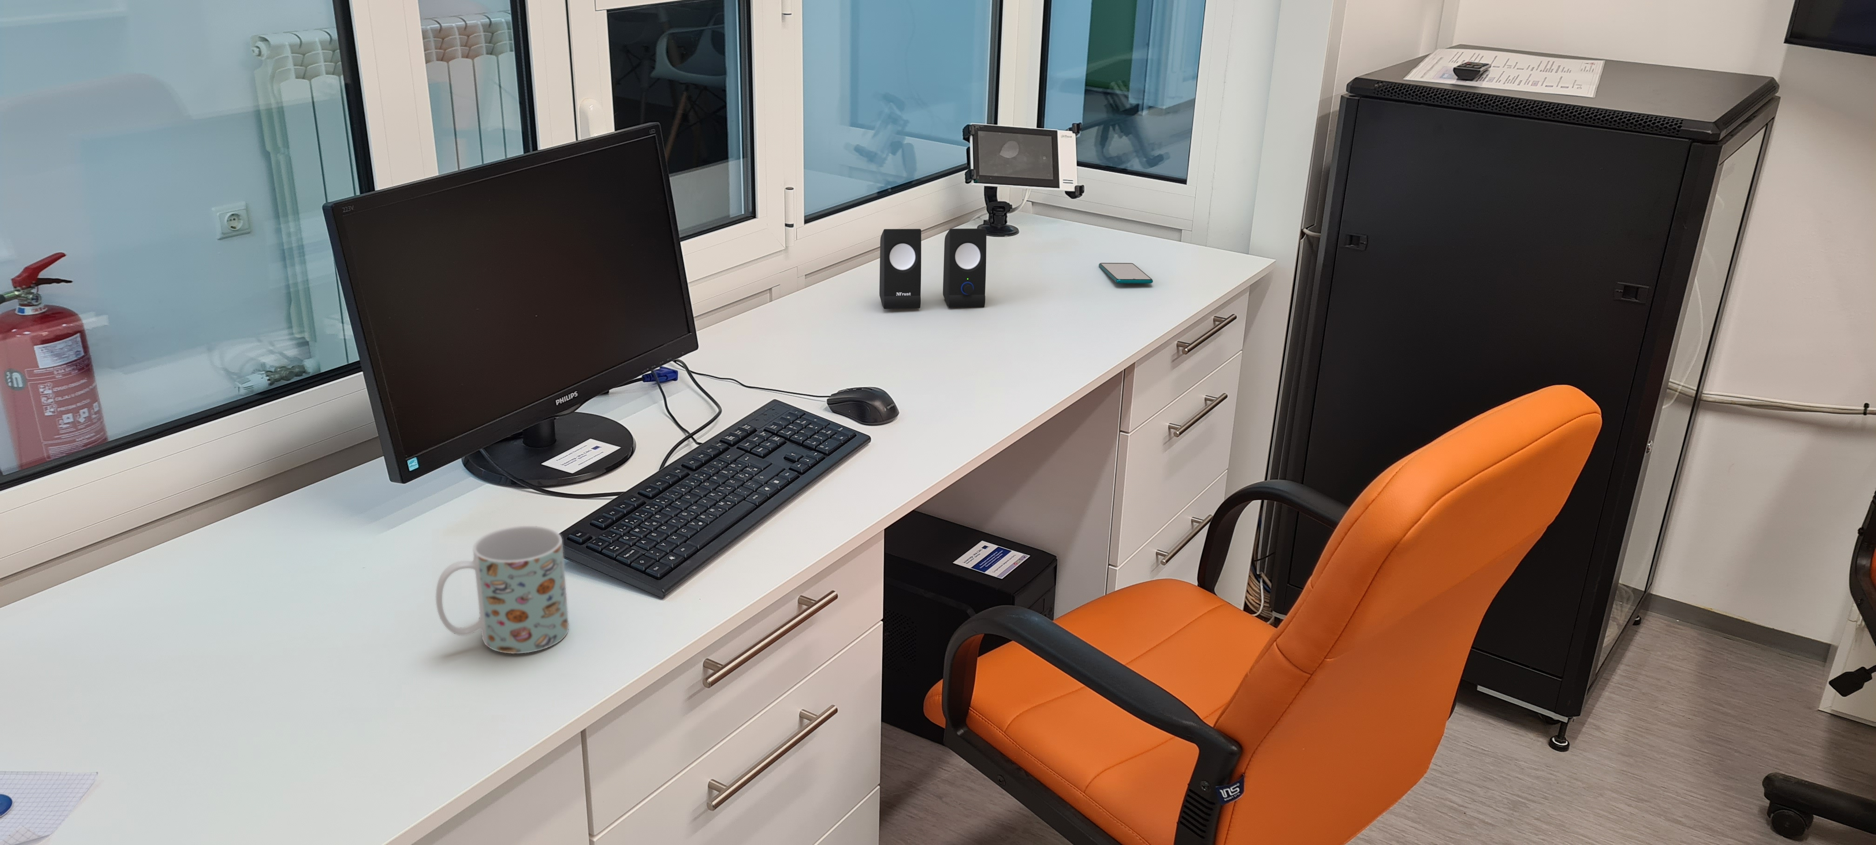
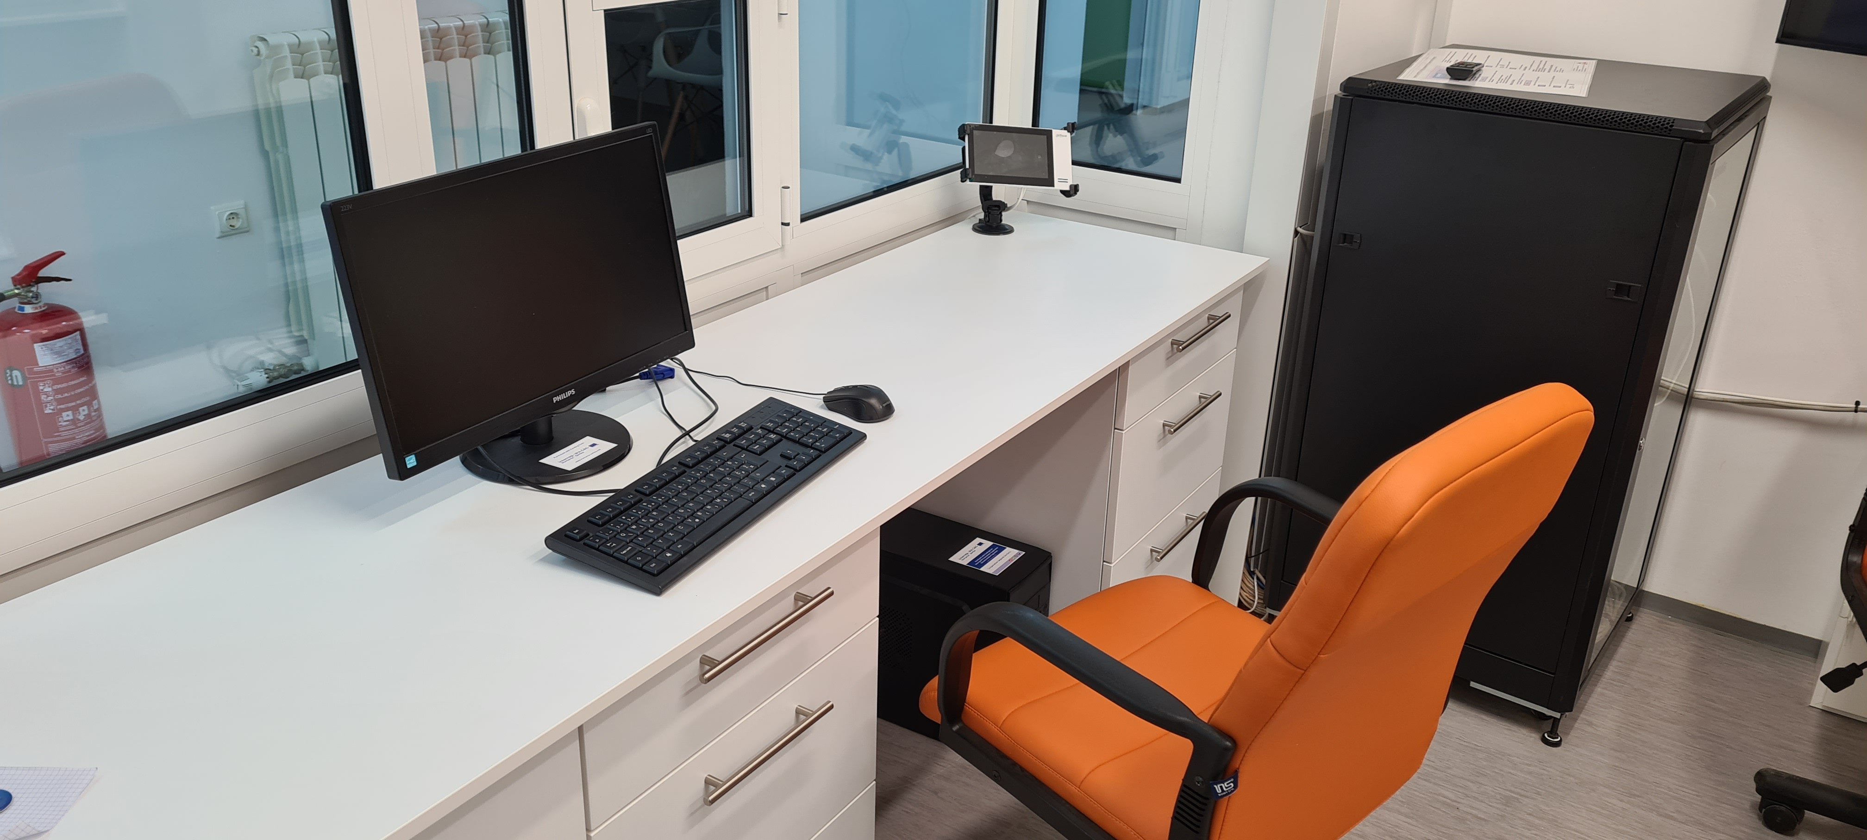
- smartphone (1125, 273)
- speaker (944, 266)
- mug (501, 592)
